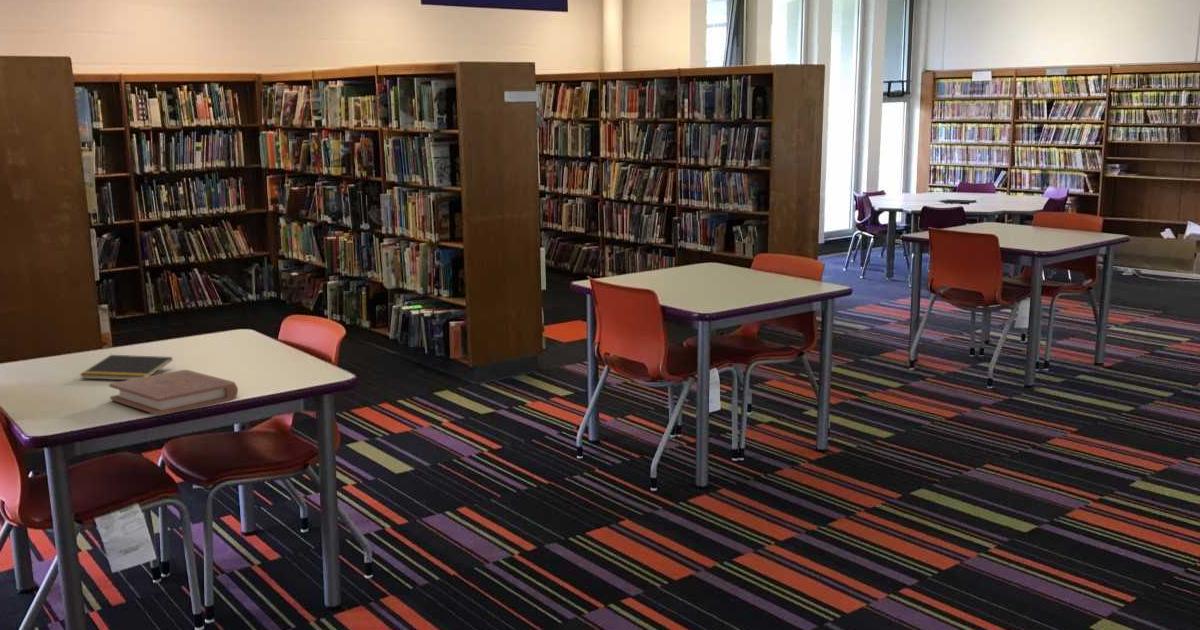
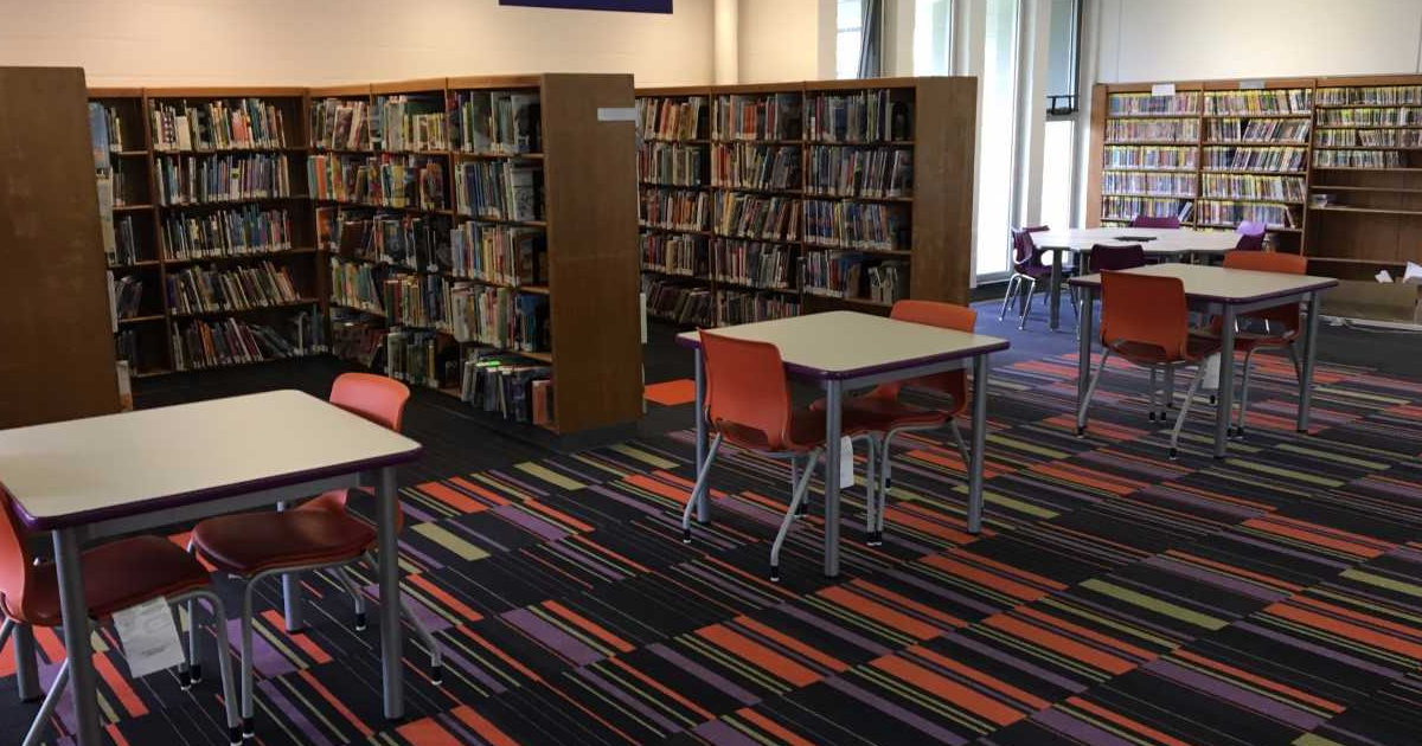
- notepad (126, 367)
- book (174, 390)
